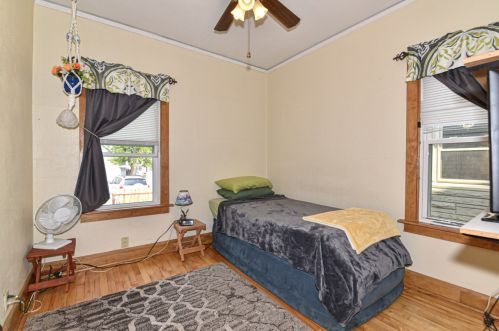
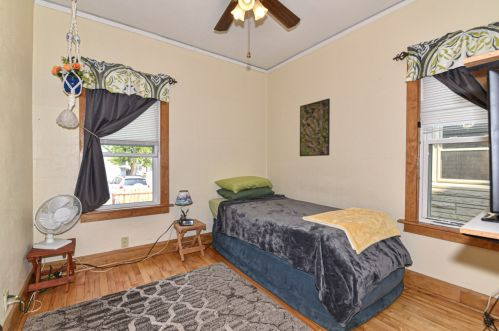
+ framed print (313, 129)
